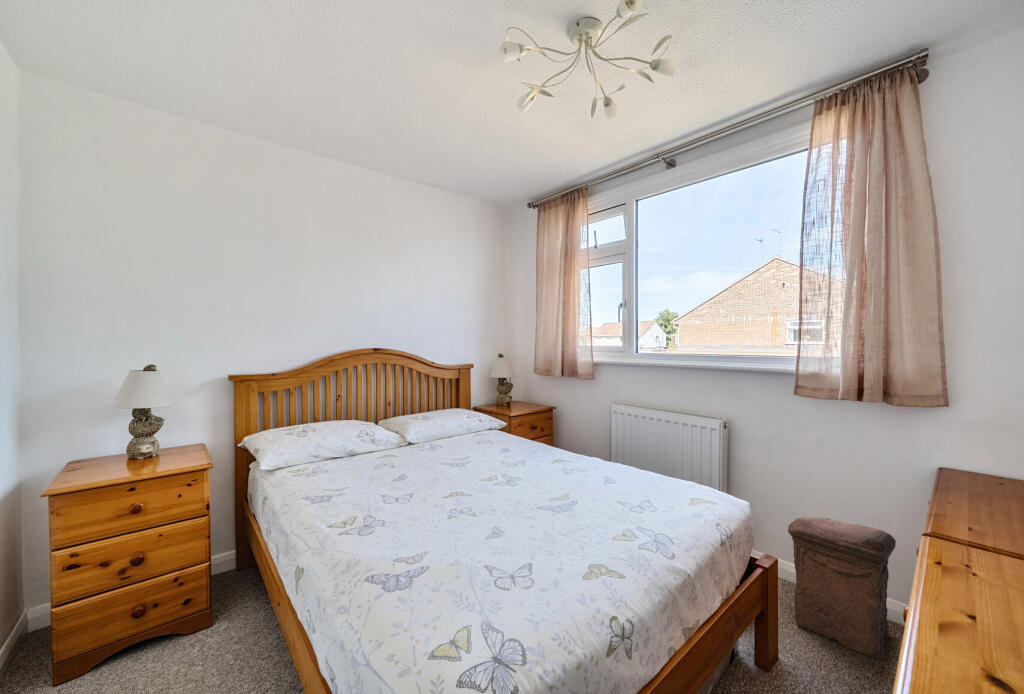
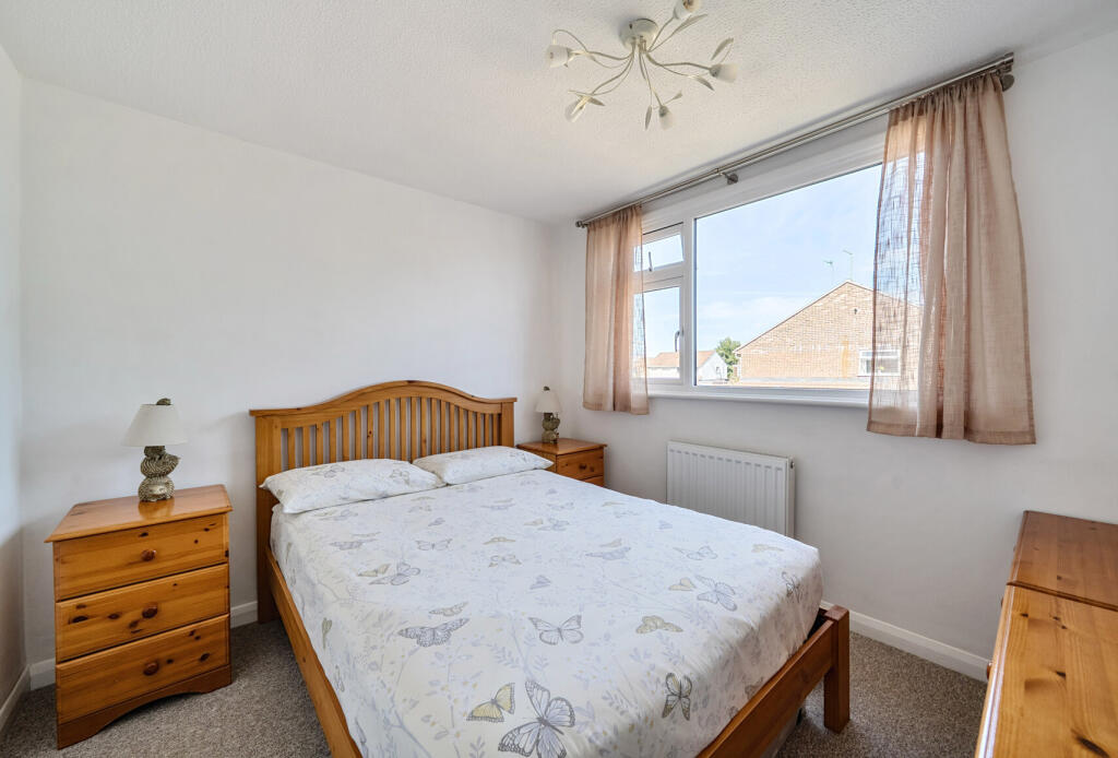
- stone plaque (839, 574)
